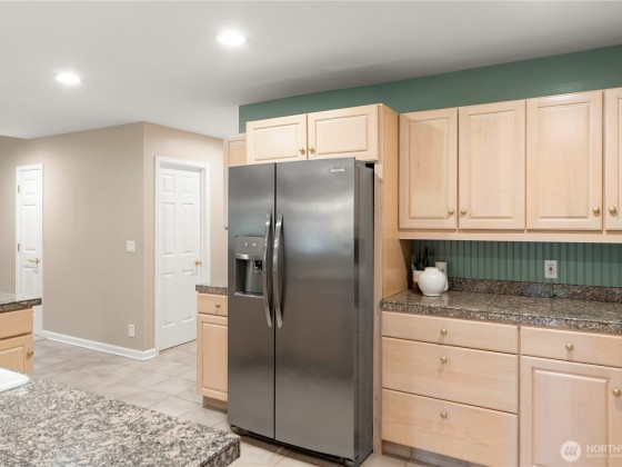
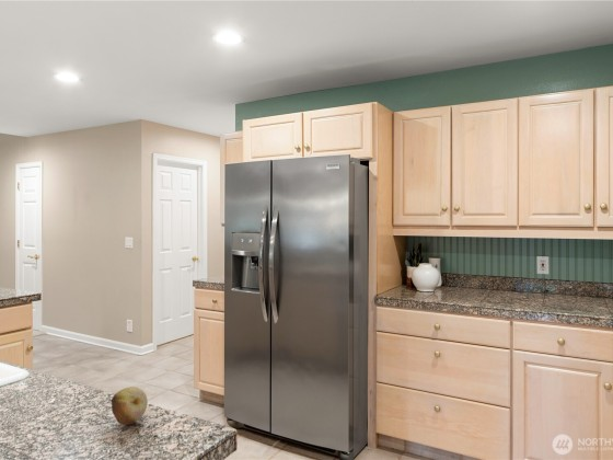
+ fruit (129, 405)
